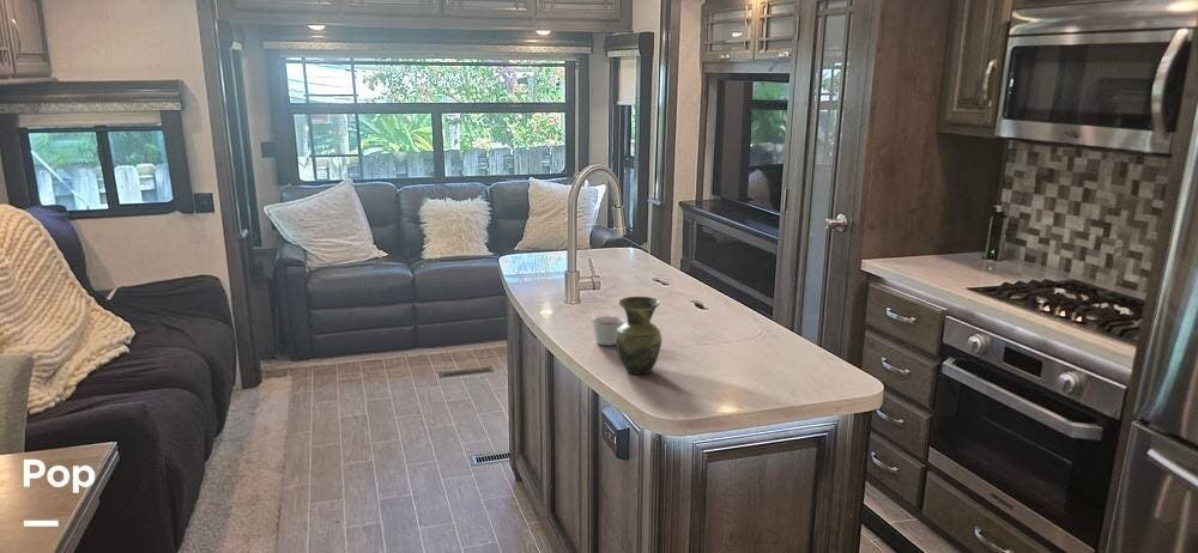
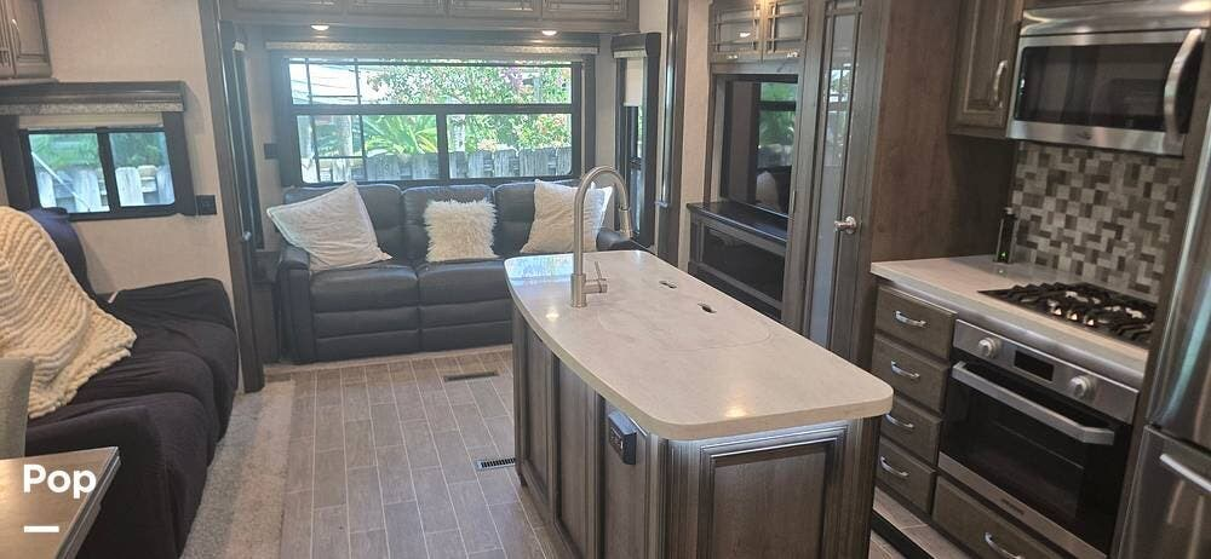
- candle (607, 330)
- vase (639, 335)
